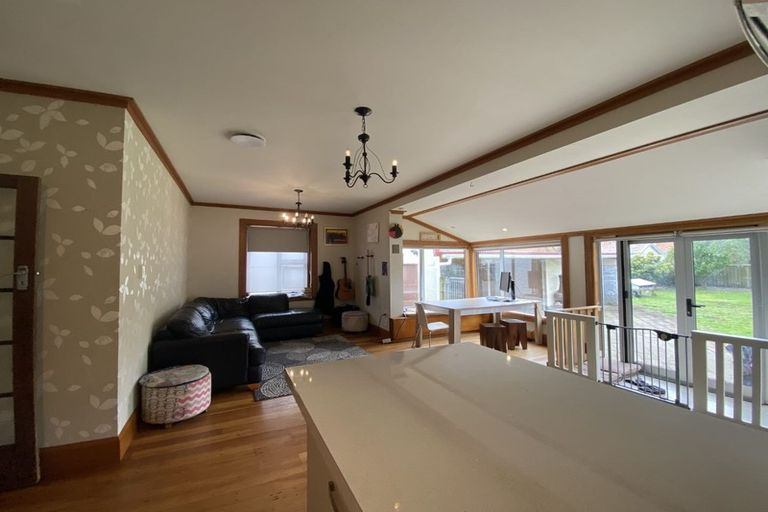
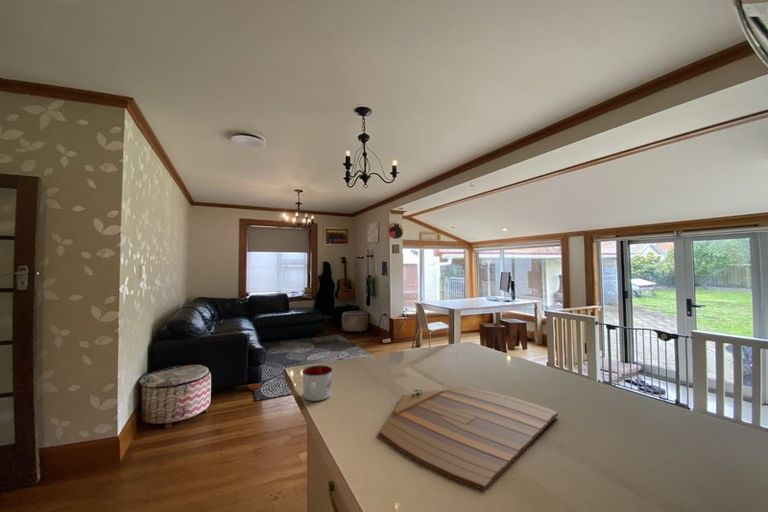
+ cutting board (455, 414)
+ mug (316, 384)
